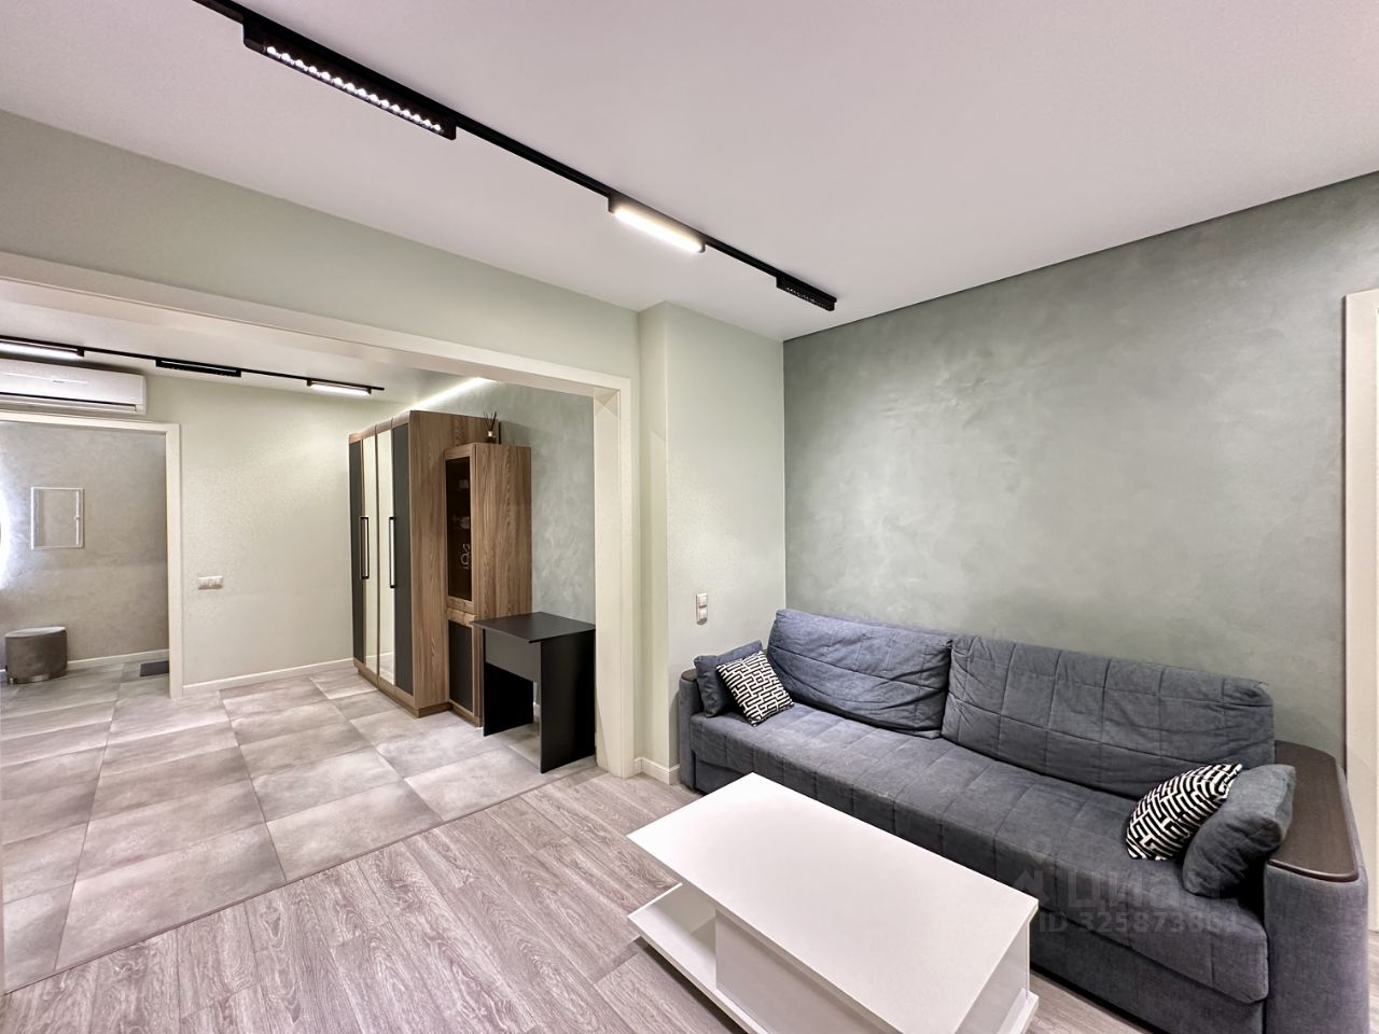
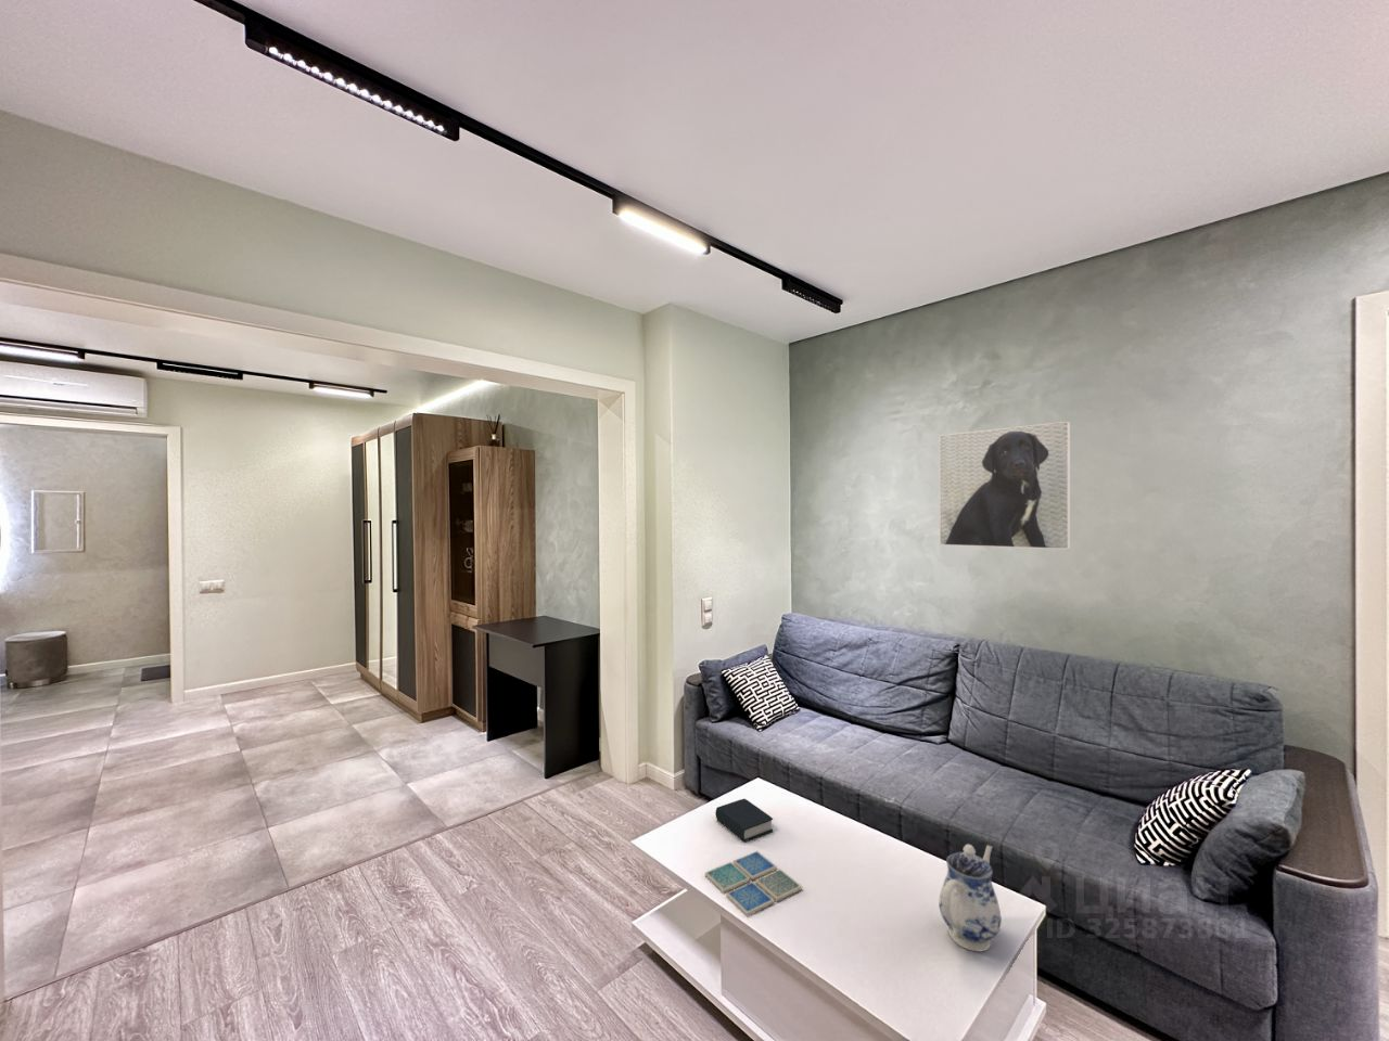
+ teapot (969, 890)
+ drink coaster (752, 879)
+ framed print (1000, 488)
+ book (744, 819)
